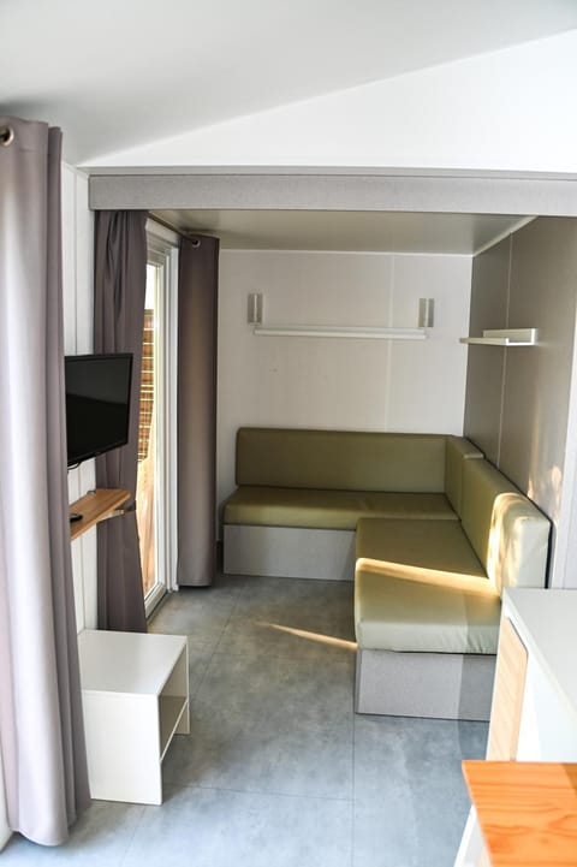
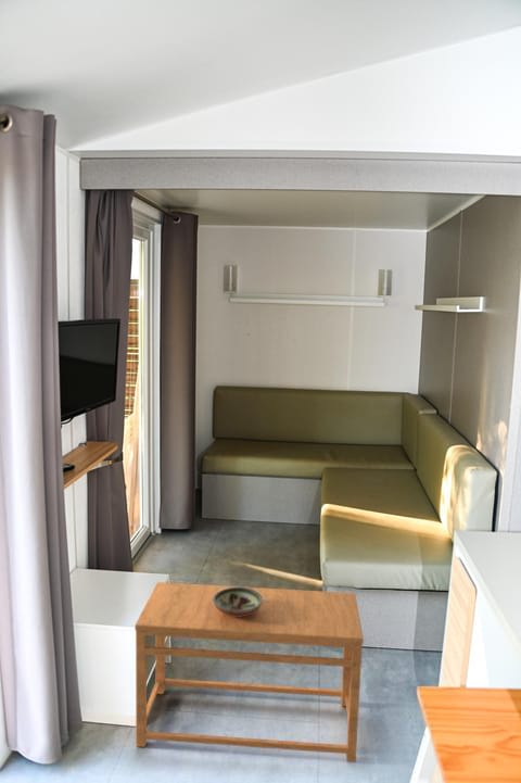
+ decorative bowl (238, 604)
+ side table (252, 660)
